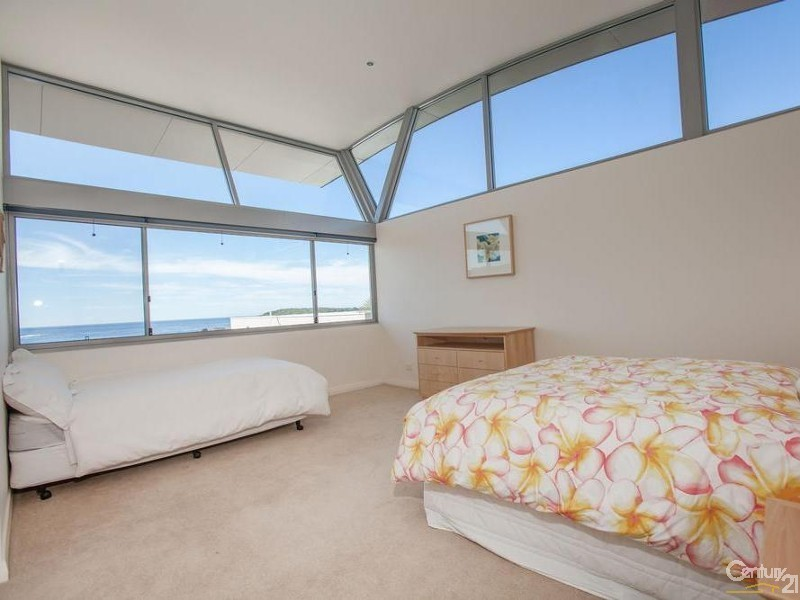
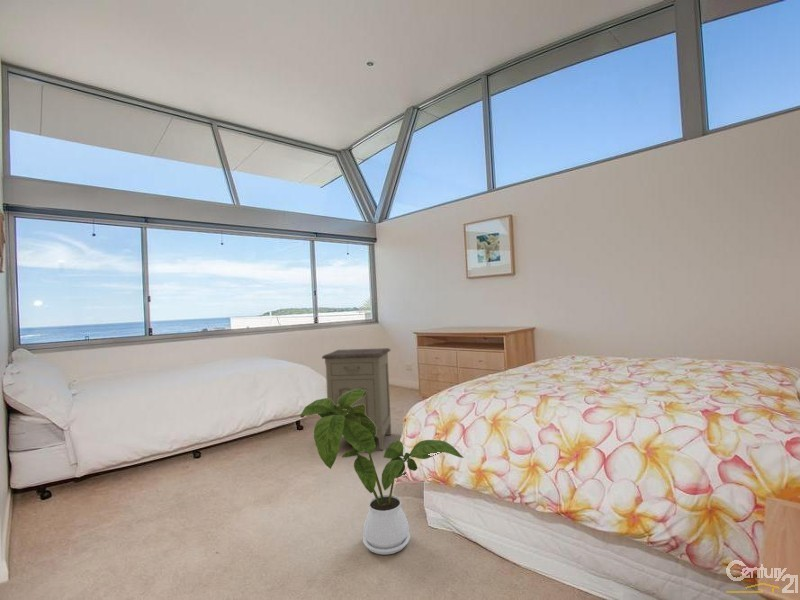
+ nightstand (359, 399)
+ house plant (369, 473)
